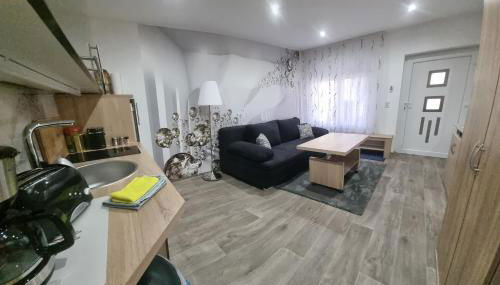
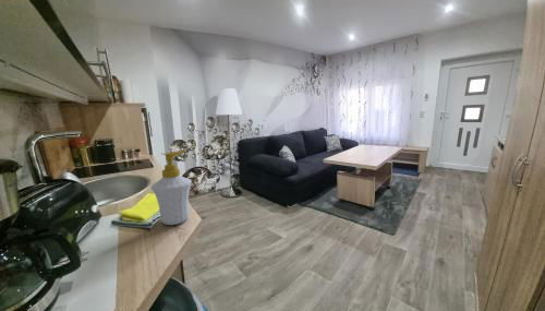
+ soap bottle (172, 187)
